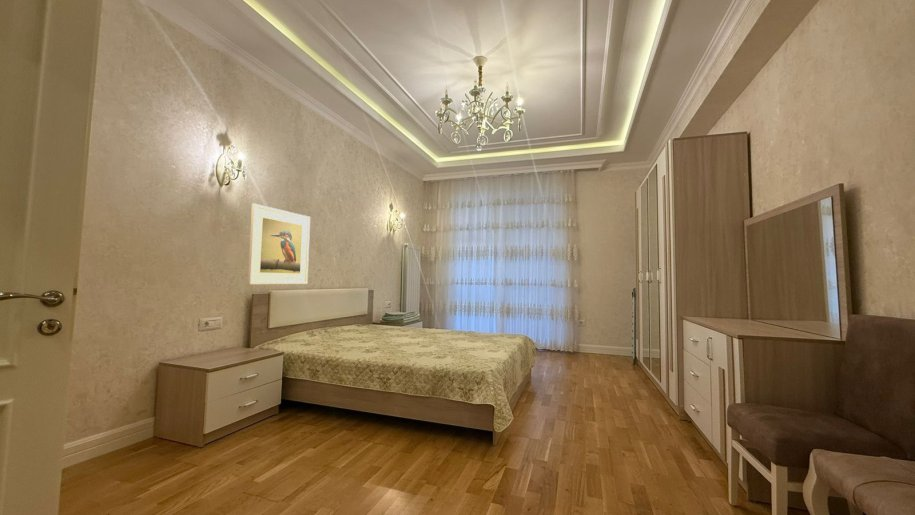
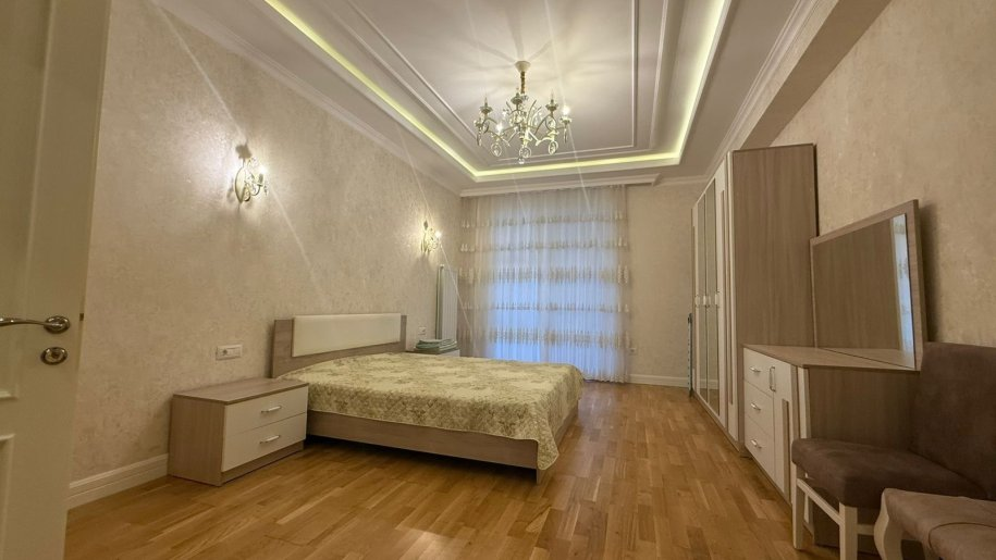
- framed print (282, 247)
